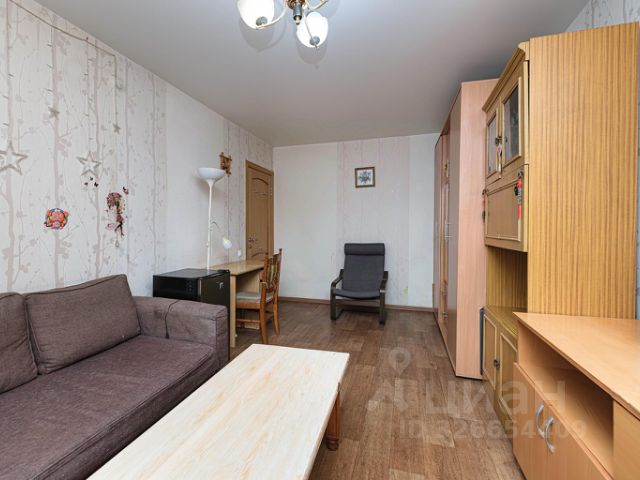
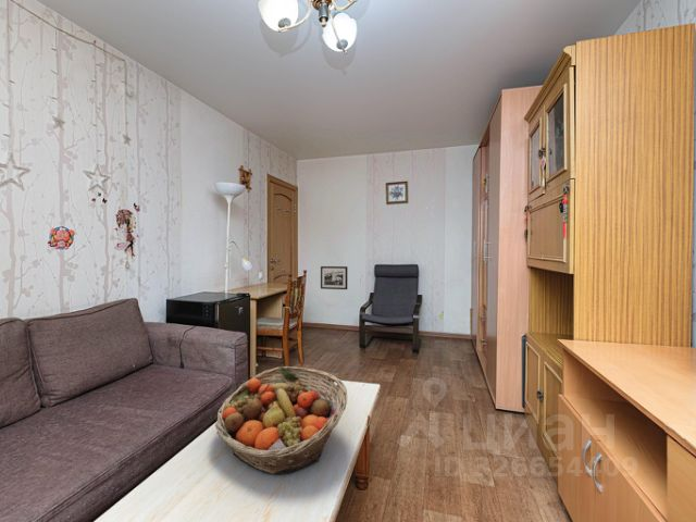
+ picture frame (334, 277)
+ fruit basket (282, 412)
